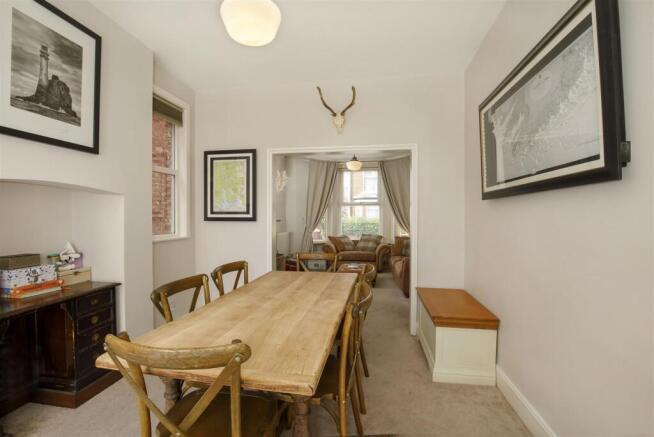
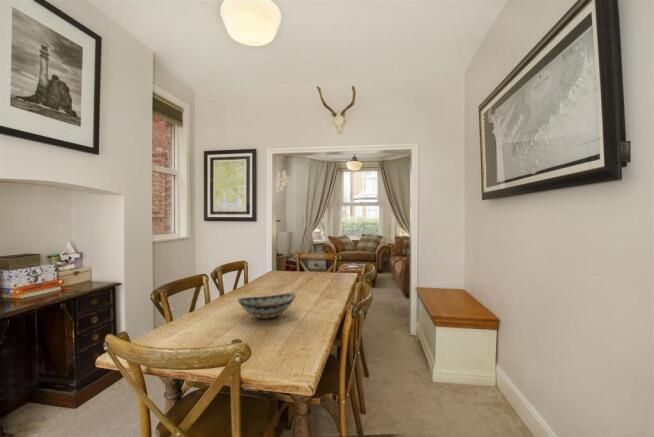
+ decorative bowl (267, 306)
